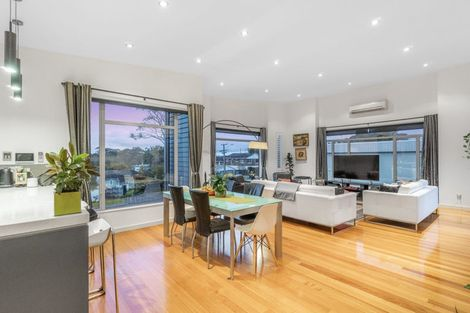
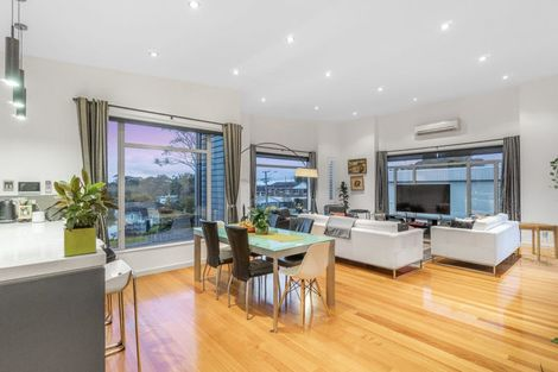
+ side table (537, 240)
